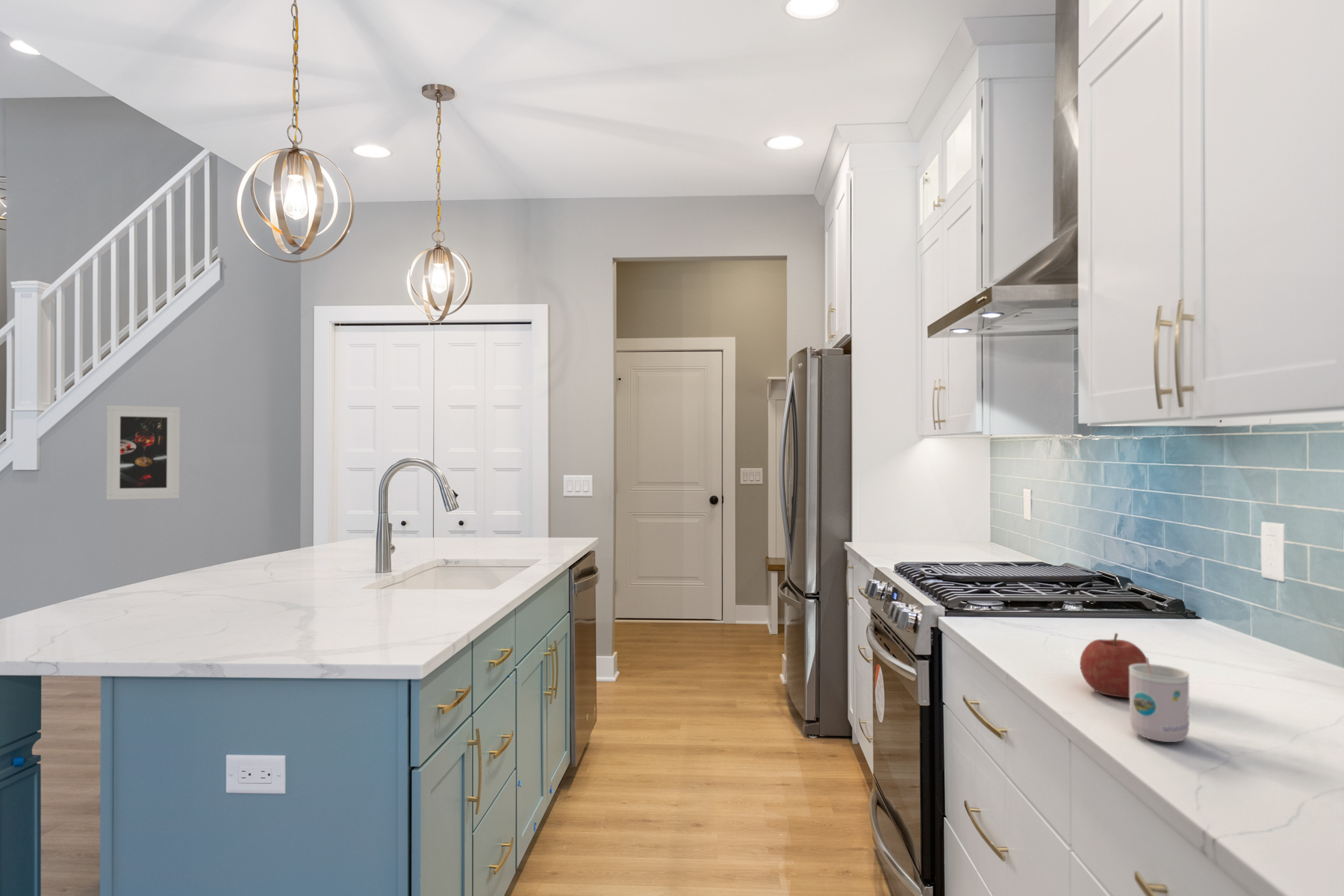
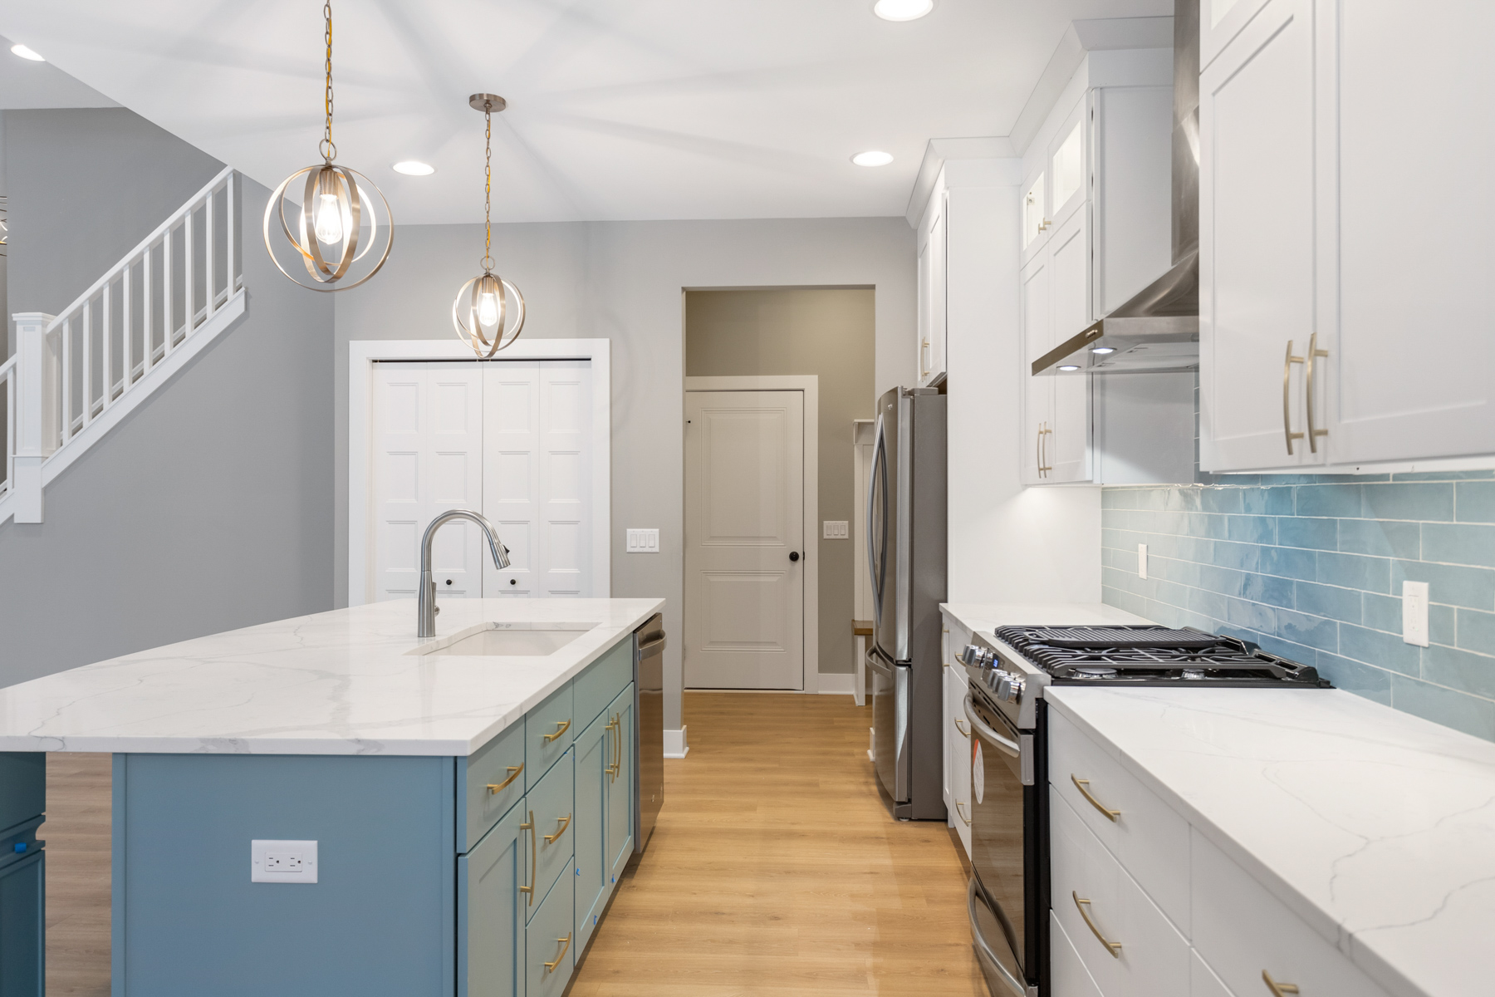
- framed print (143, 452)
- fruit (1116, 662)
- mug (1162, 693)
